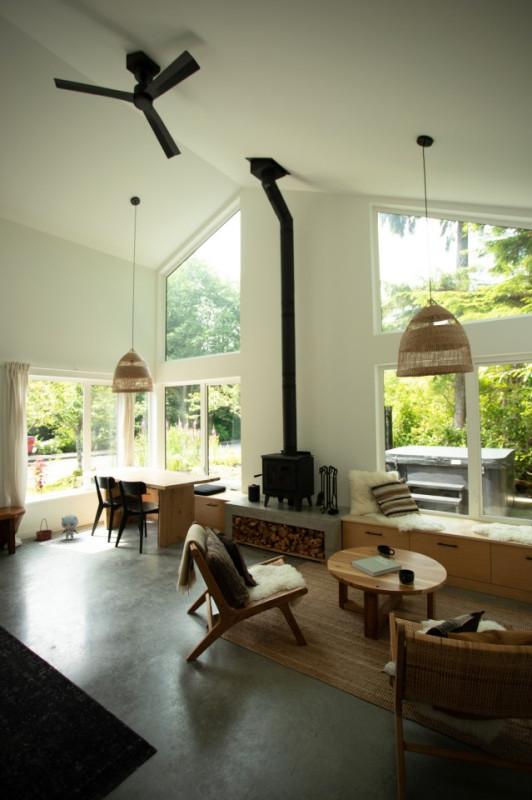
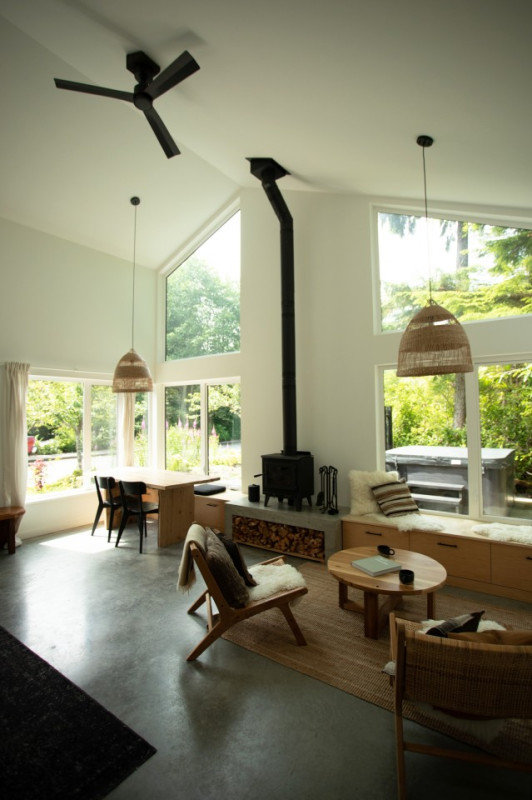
- basket (44, 530)
- plush toy (69, 527)
